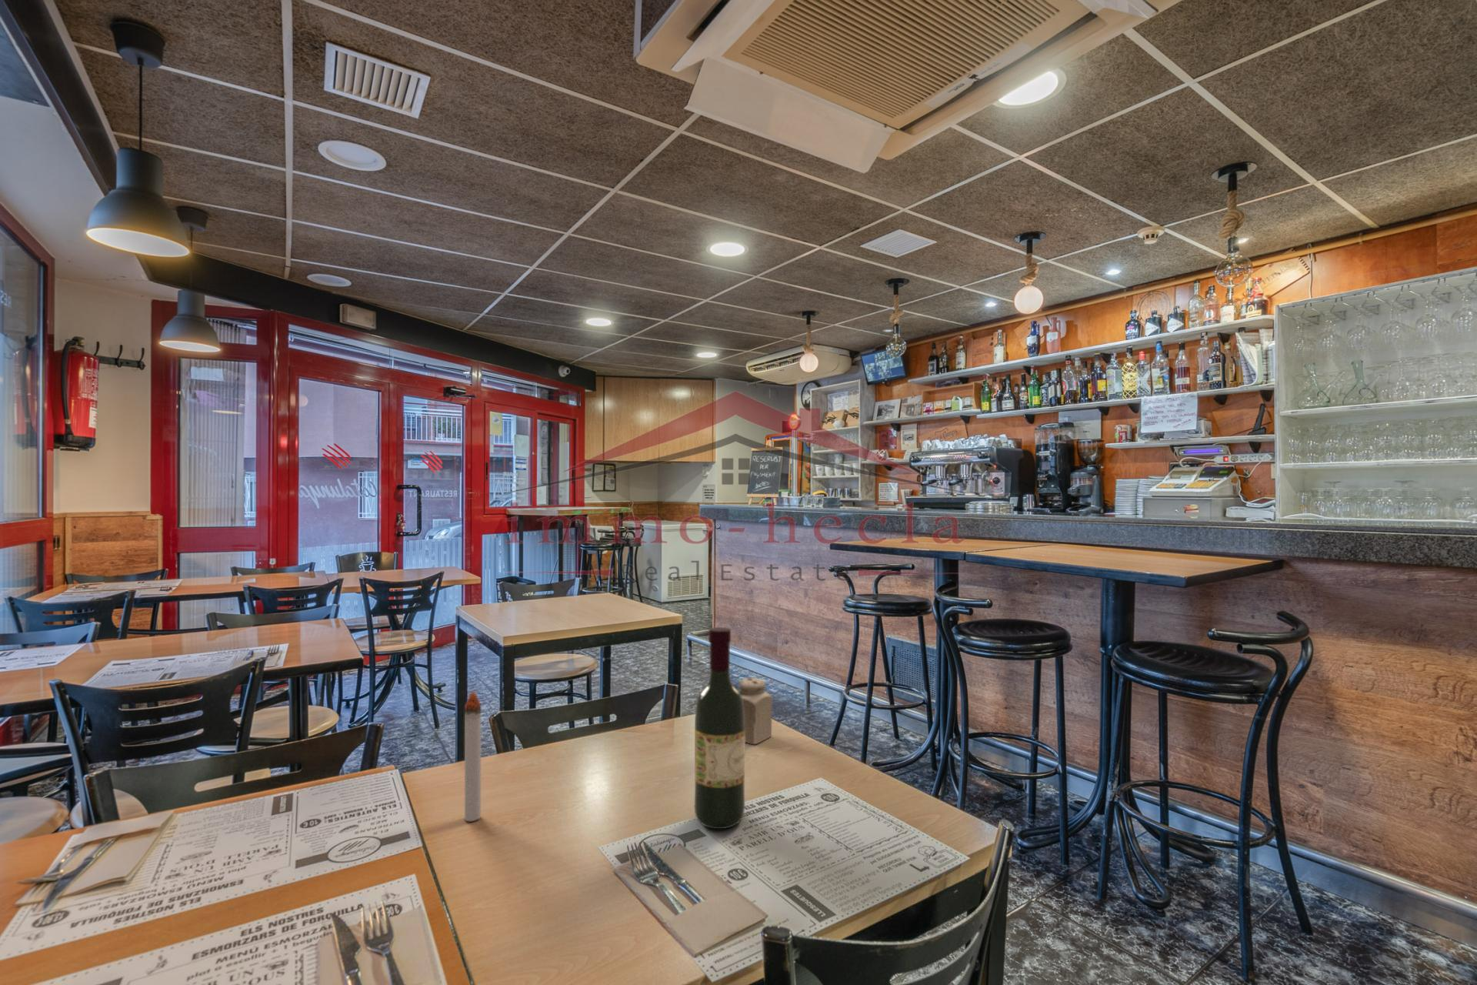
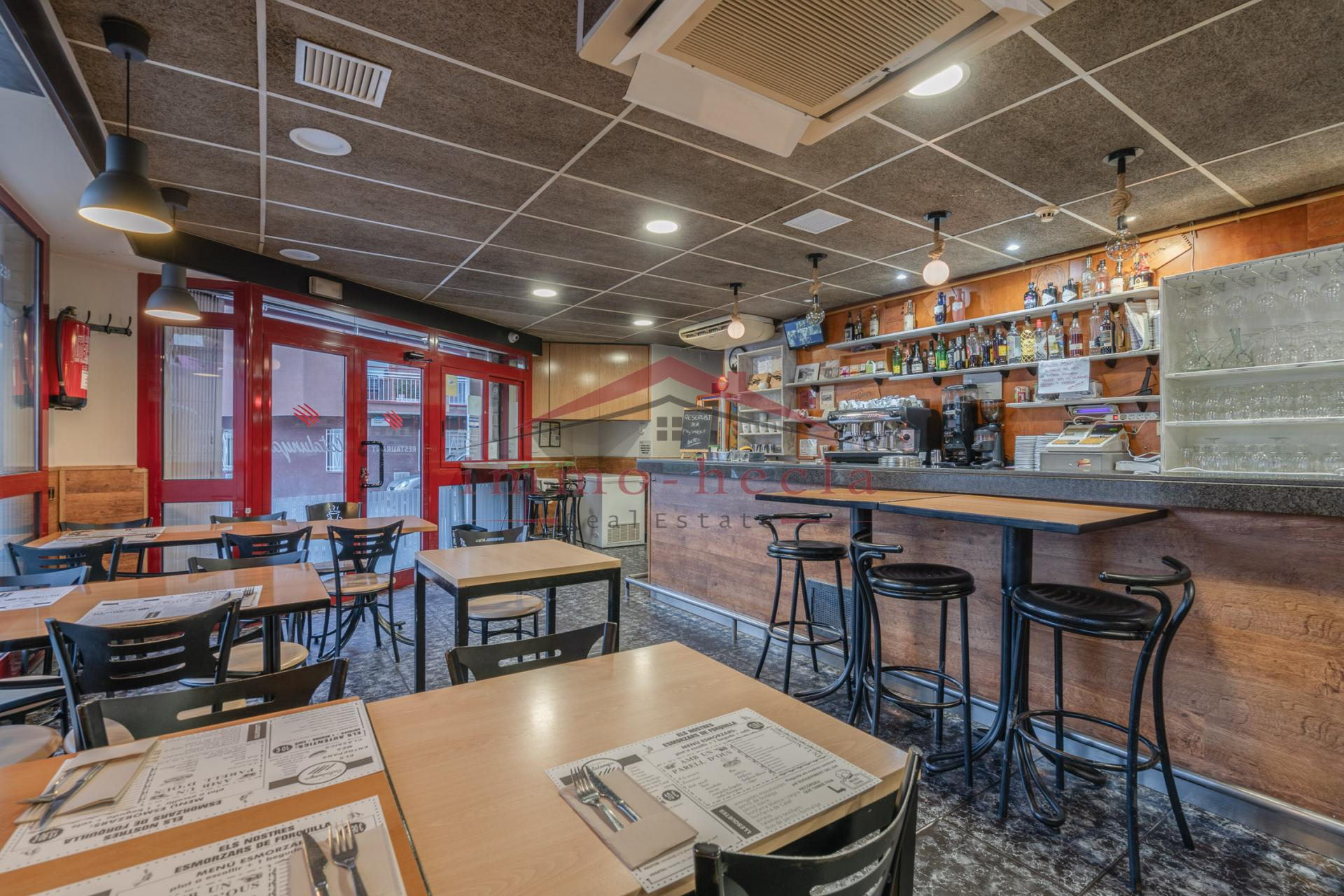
- salt shaker (752, 708)
- wine bottle (719, 724)
- candle (473, 753)
